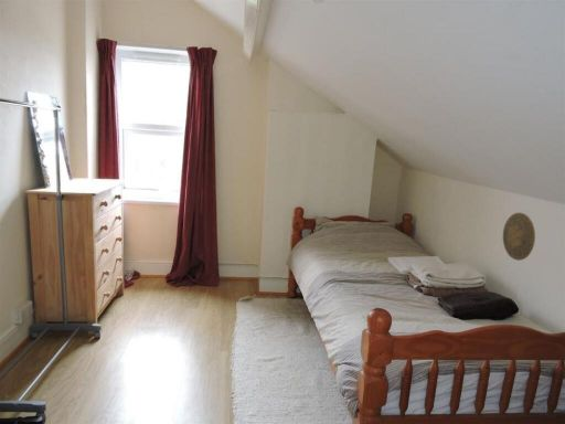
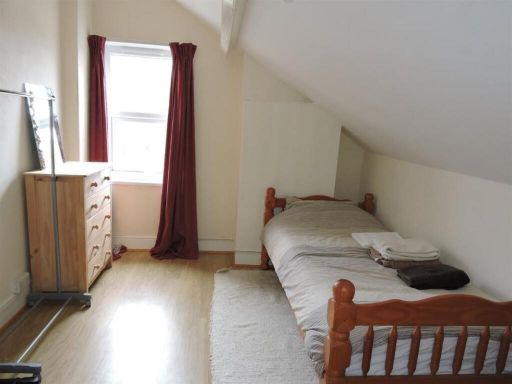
- decorative plate (515, 235)
